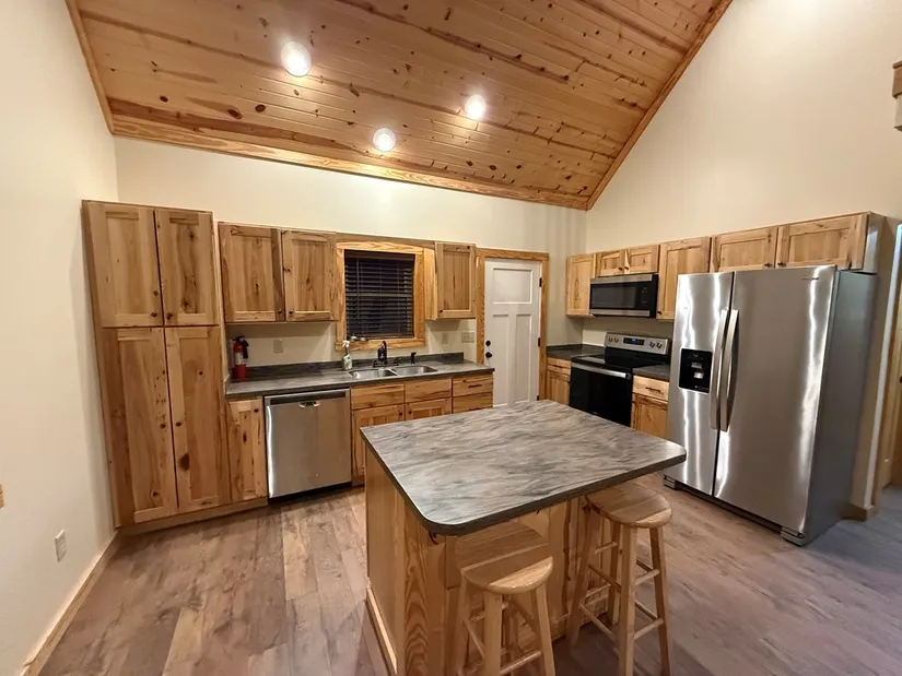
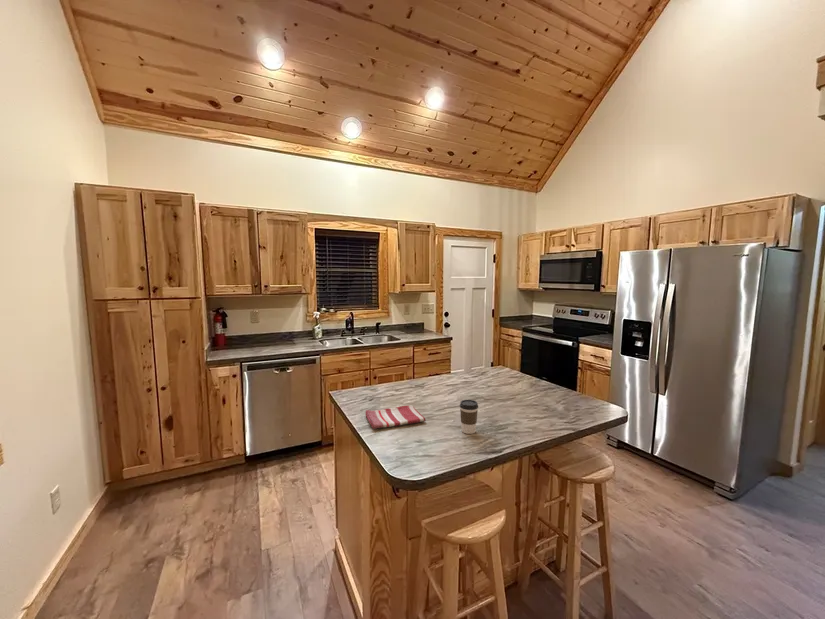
+ dish towel (394, 416)
+ coffee cup (468, 416)
